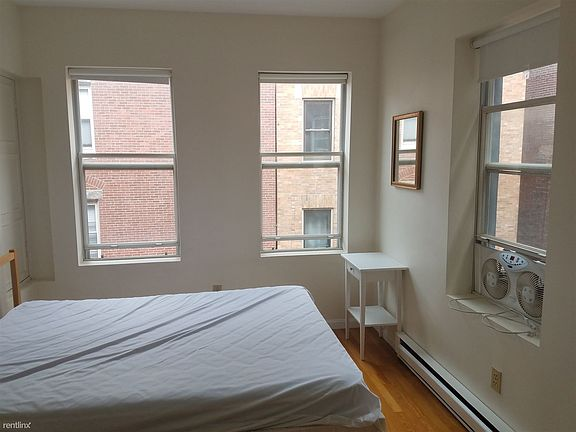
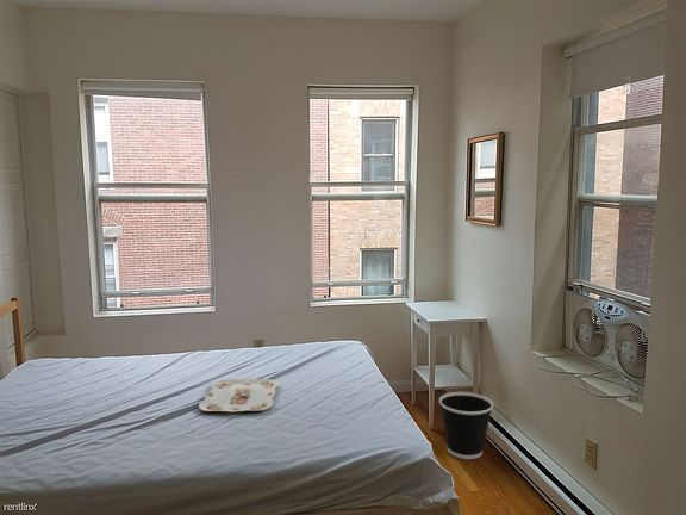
+ wastebasket (464, 426)
+ serving tray (241, 395)
